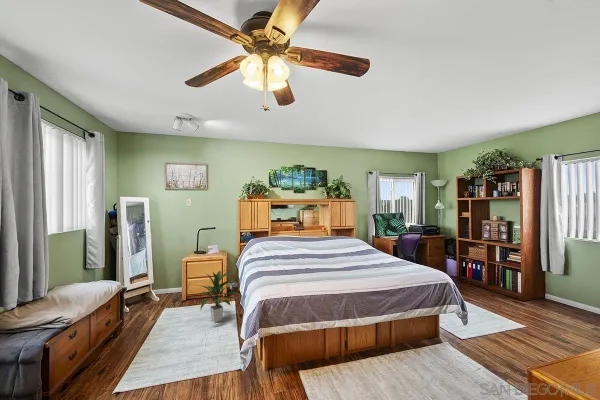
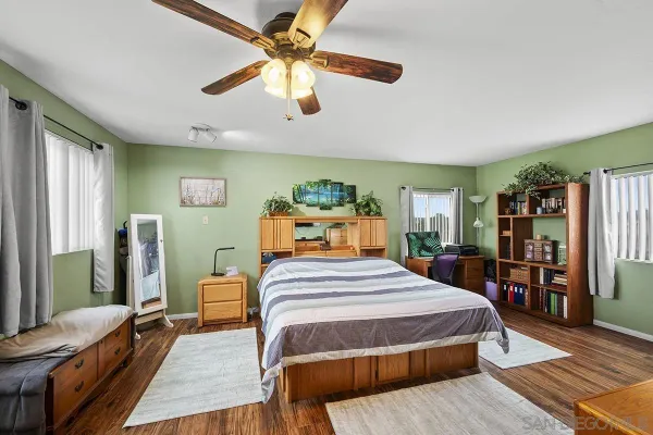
- indoor plant (217, 294)
